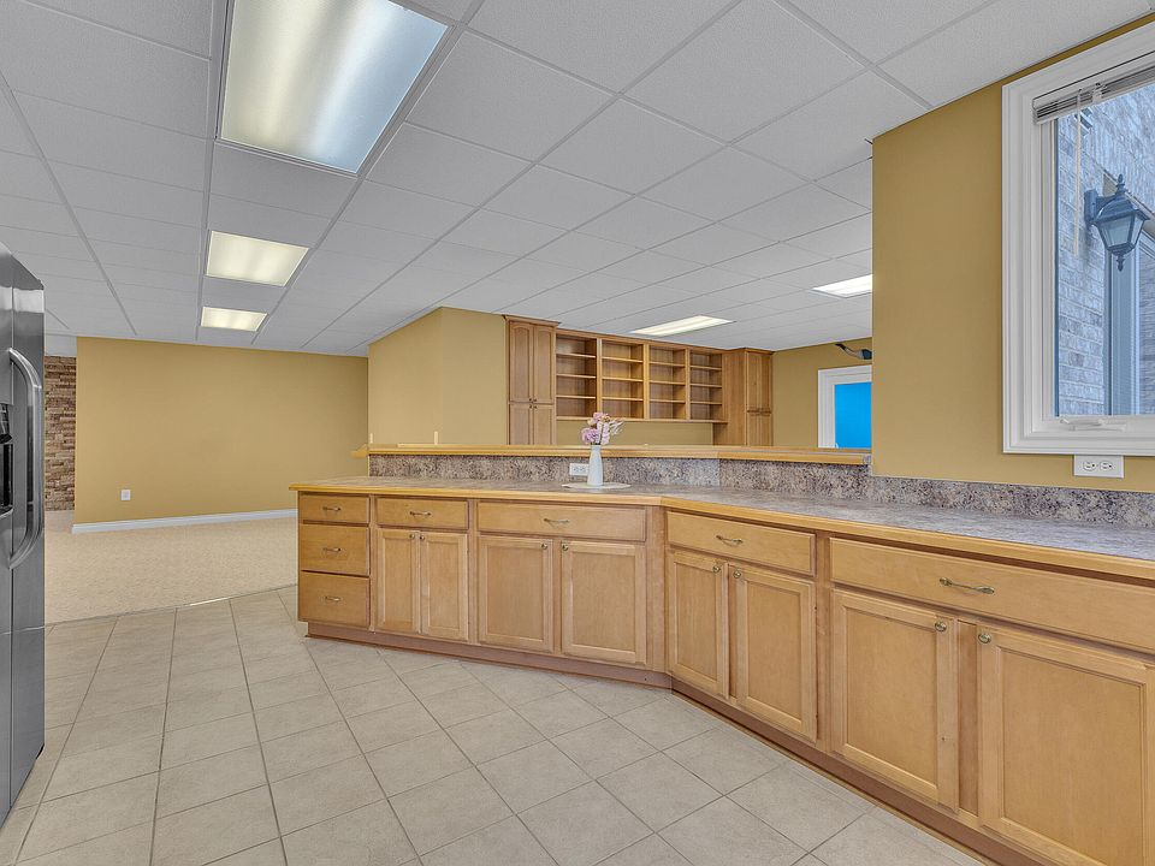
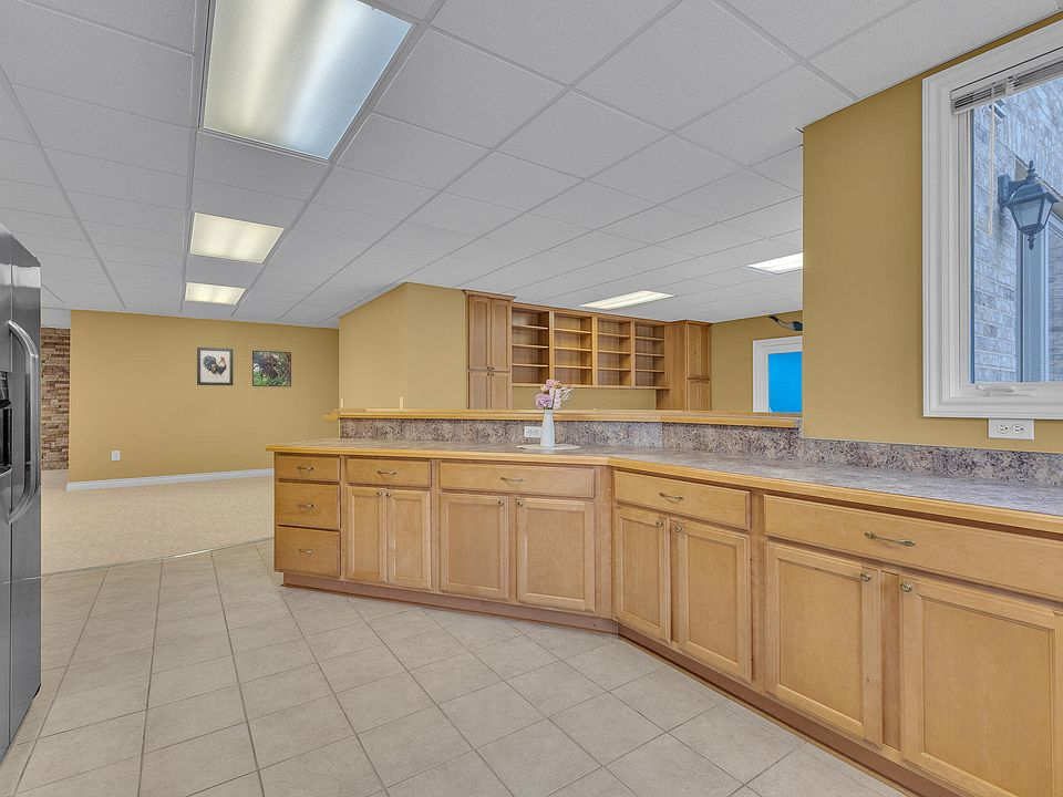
+ wall art (215, 366)
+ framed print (271, 369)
